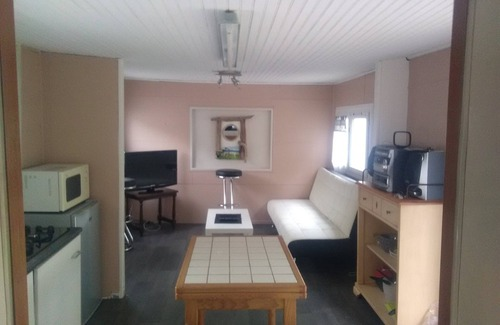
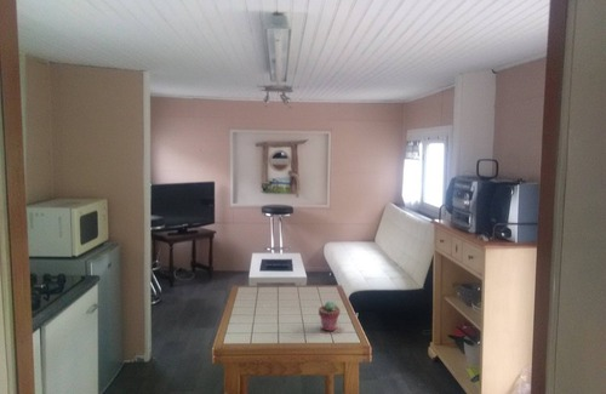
+ potted succulent (328, 314)
